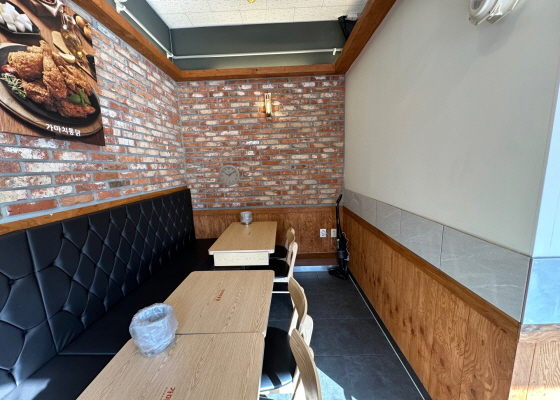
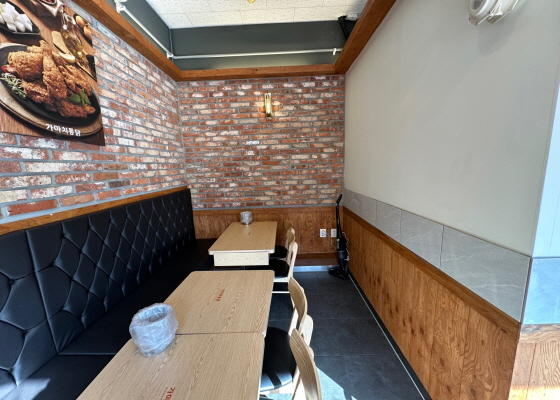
- wall clock (229, 175)
